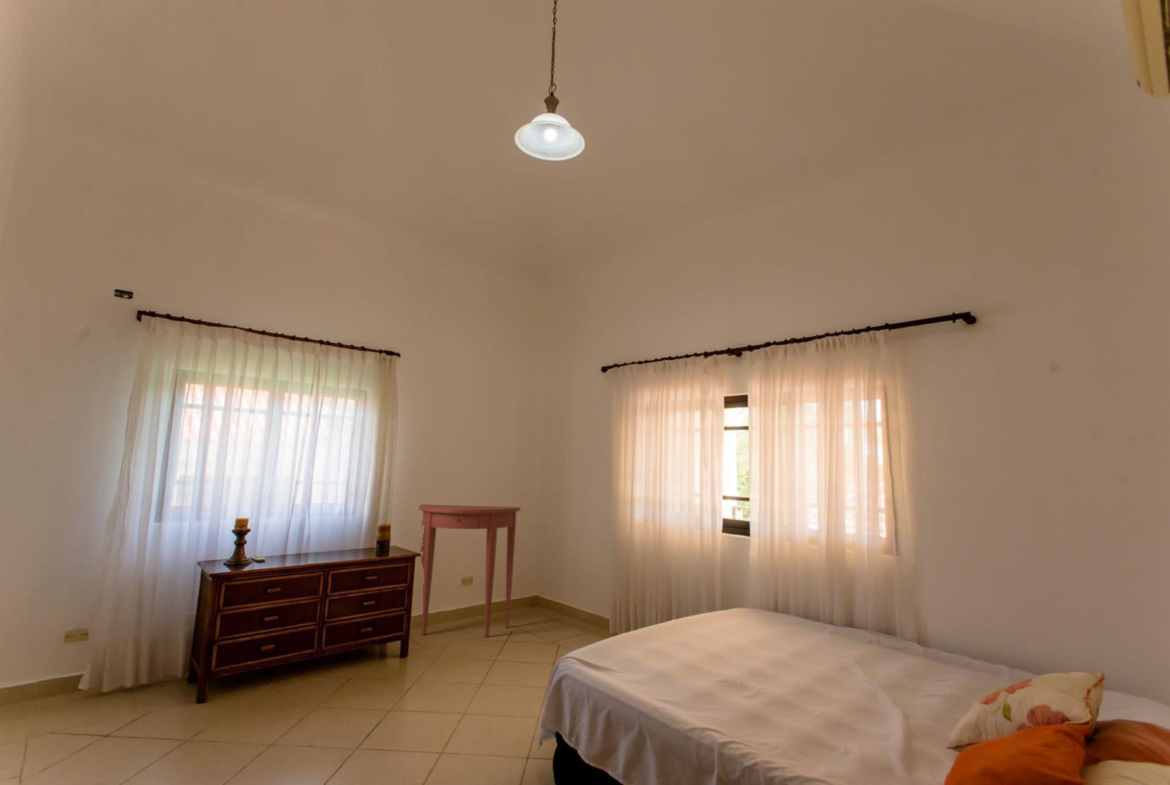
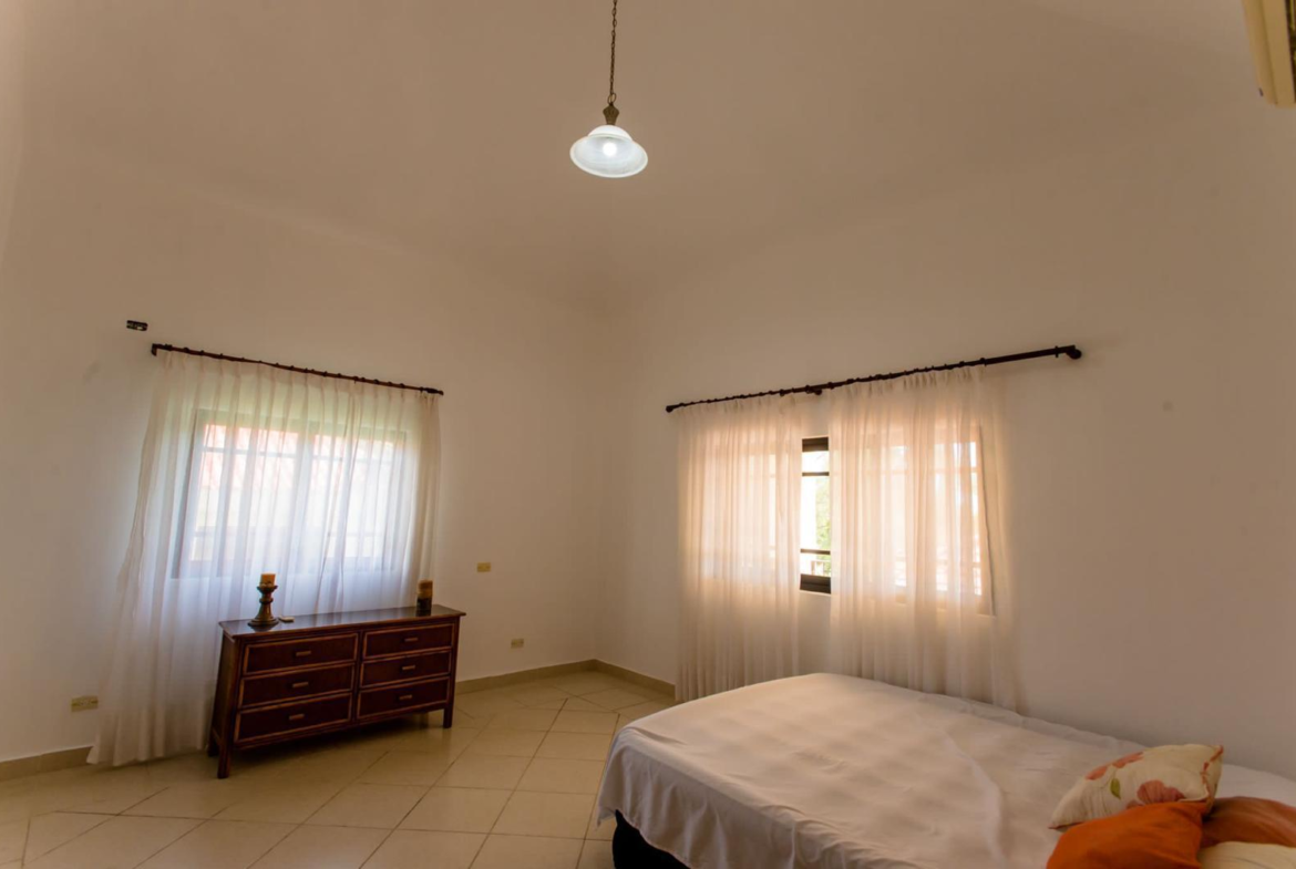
- console table (486, 566)
